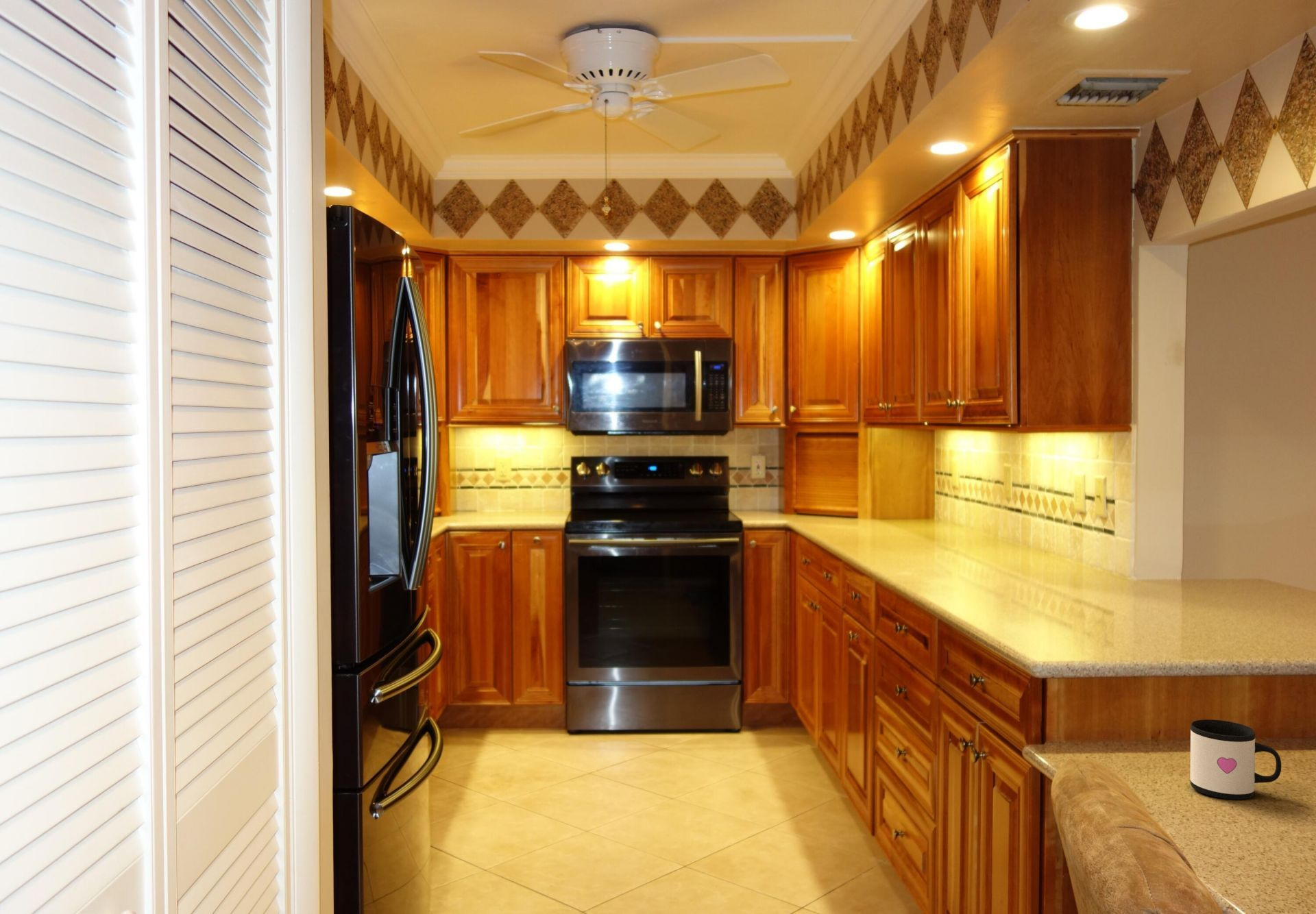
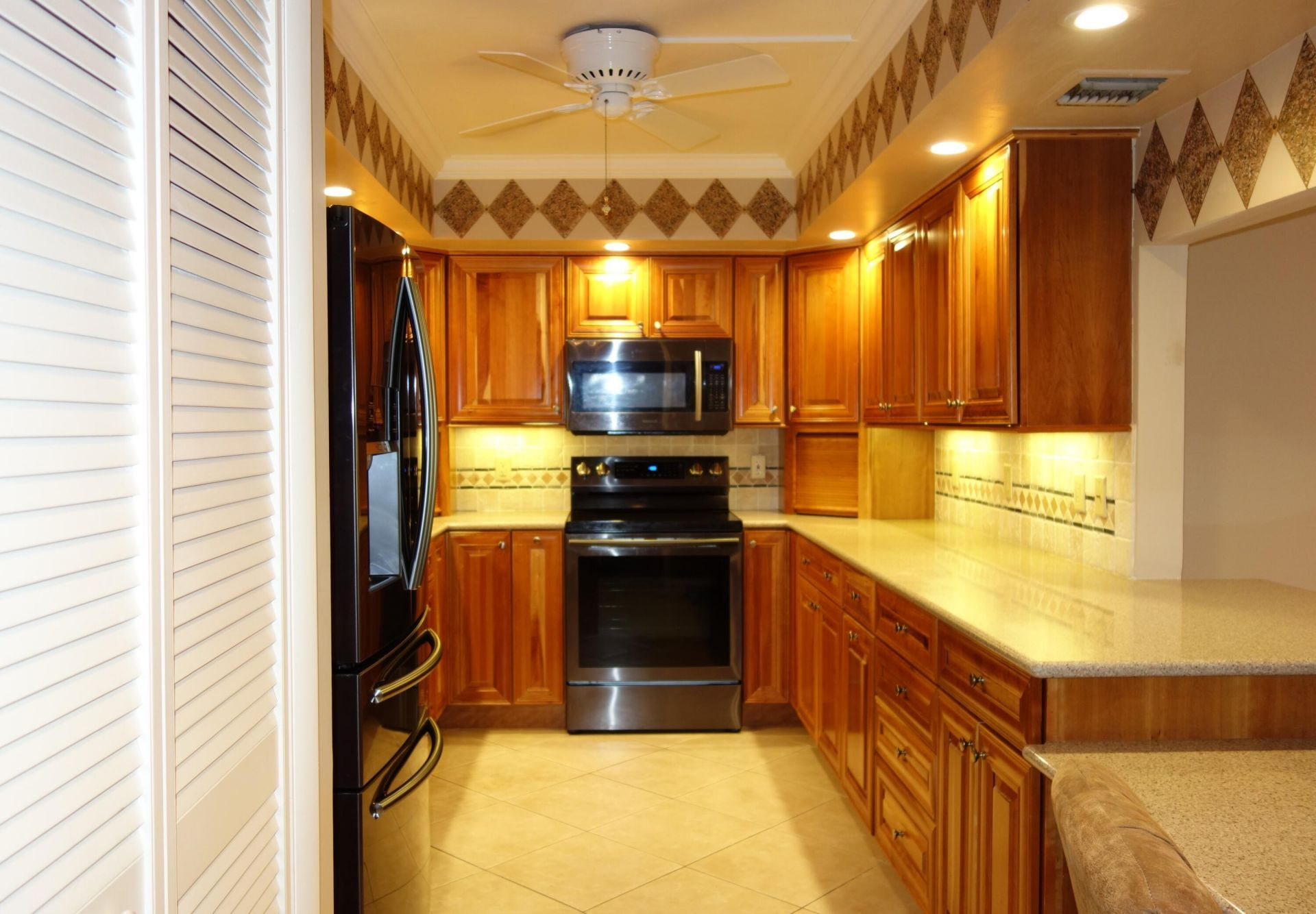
- mug (1234, 760)
